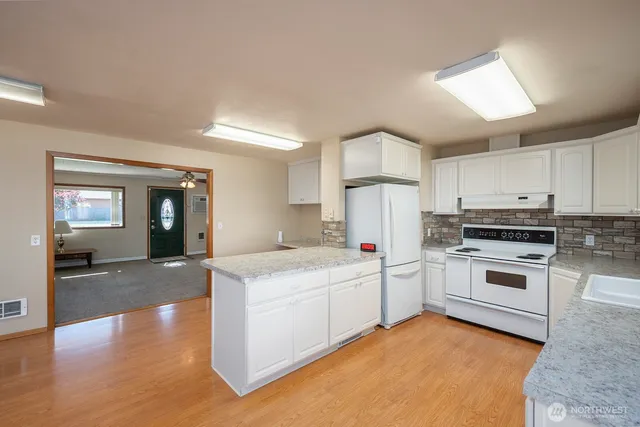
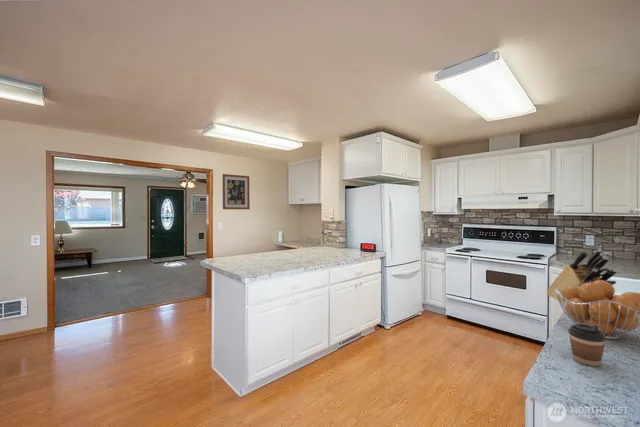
+ coffee cup (586, 342)
+ knife block (578, 275)
+ wall art (236, 192)
+ fruit basket (599, 307)
